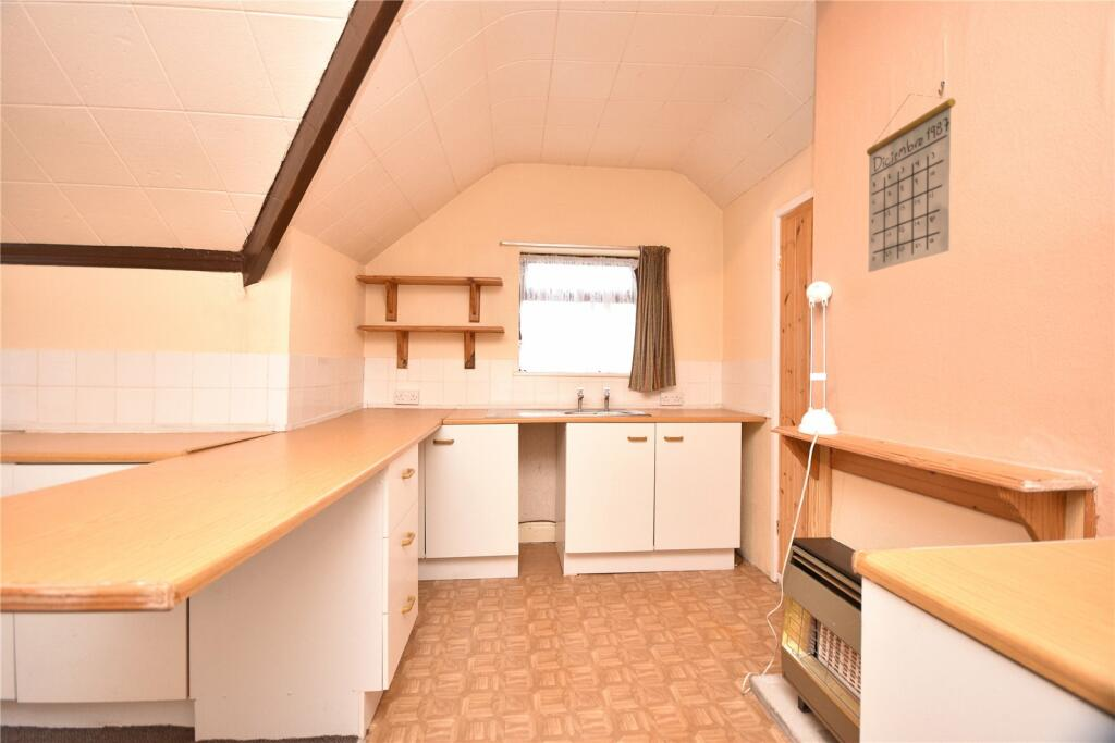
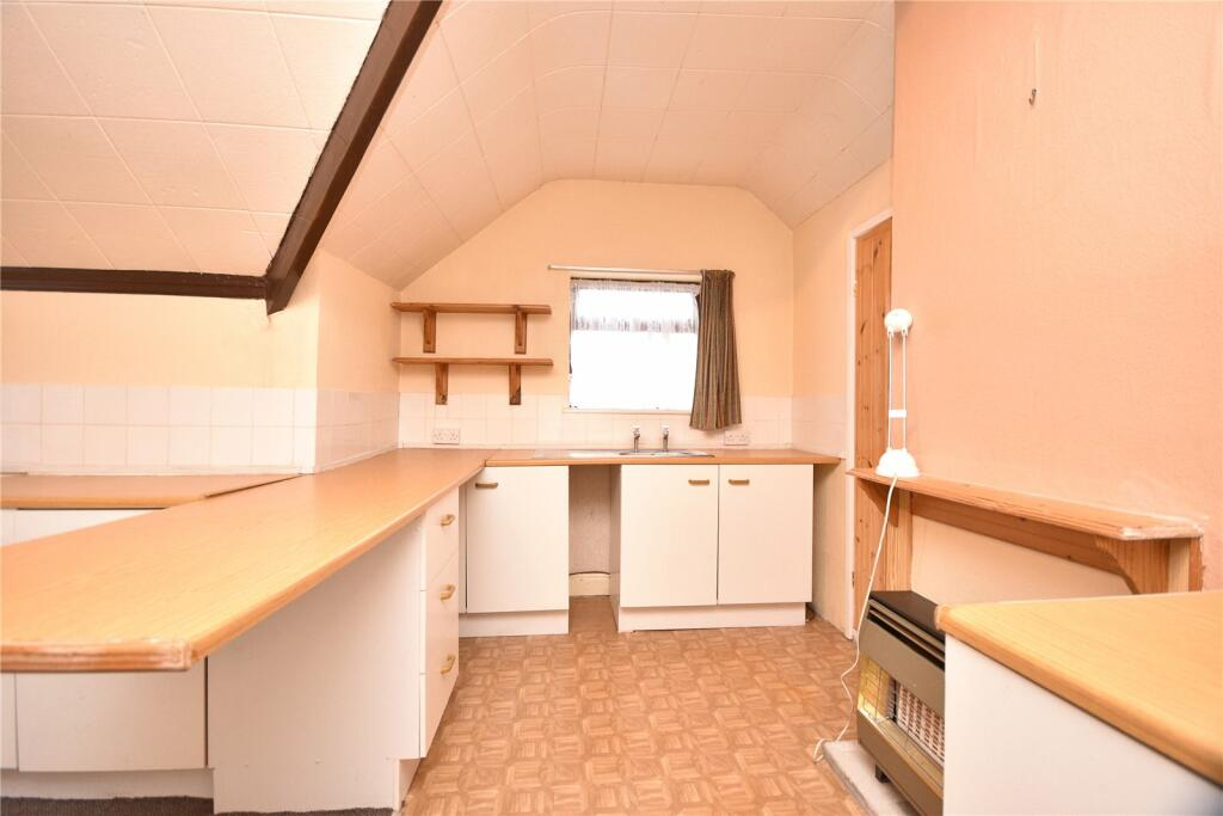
- calendar (906, 177)
